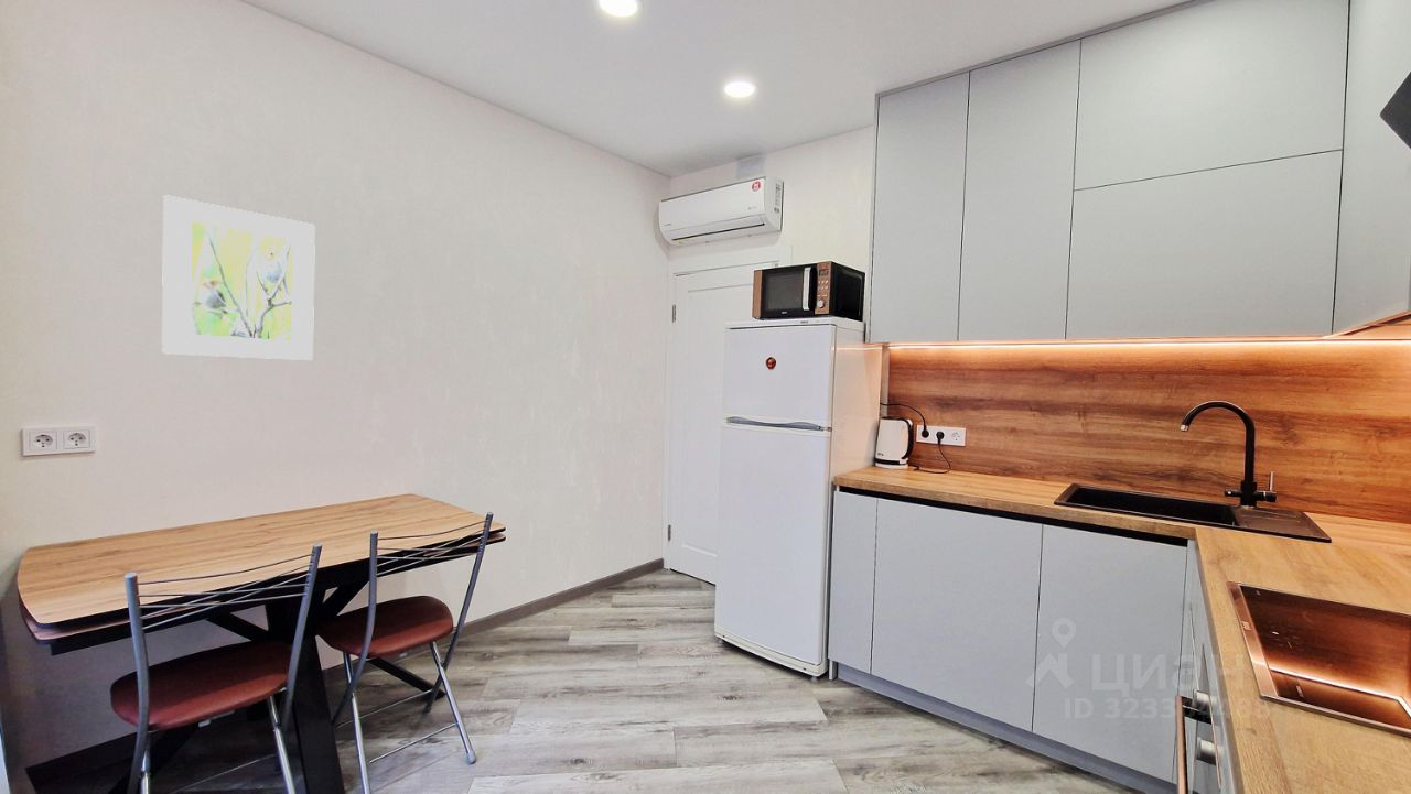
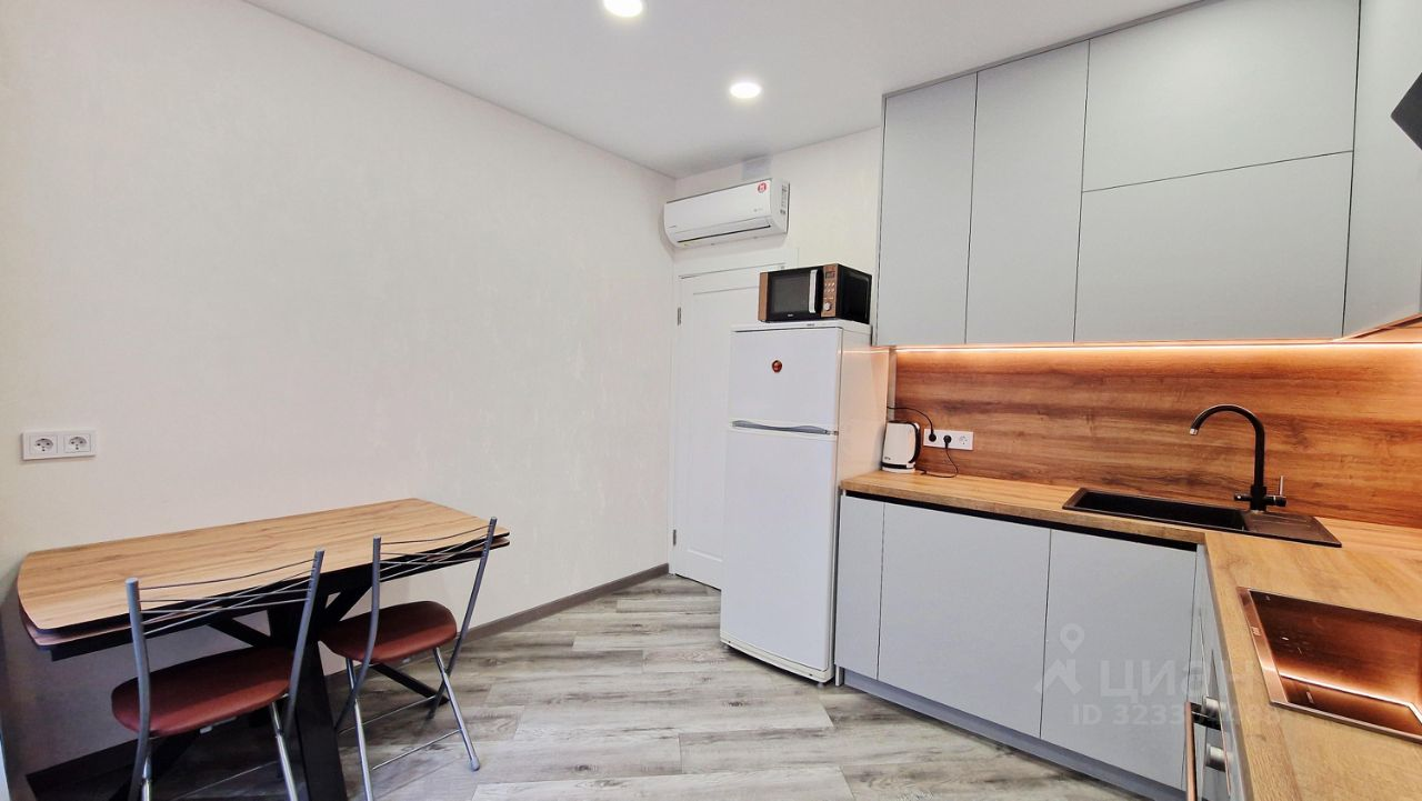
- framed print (244, 284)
